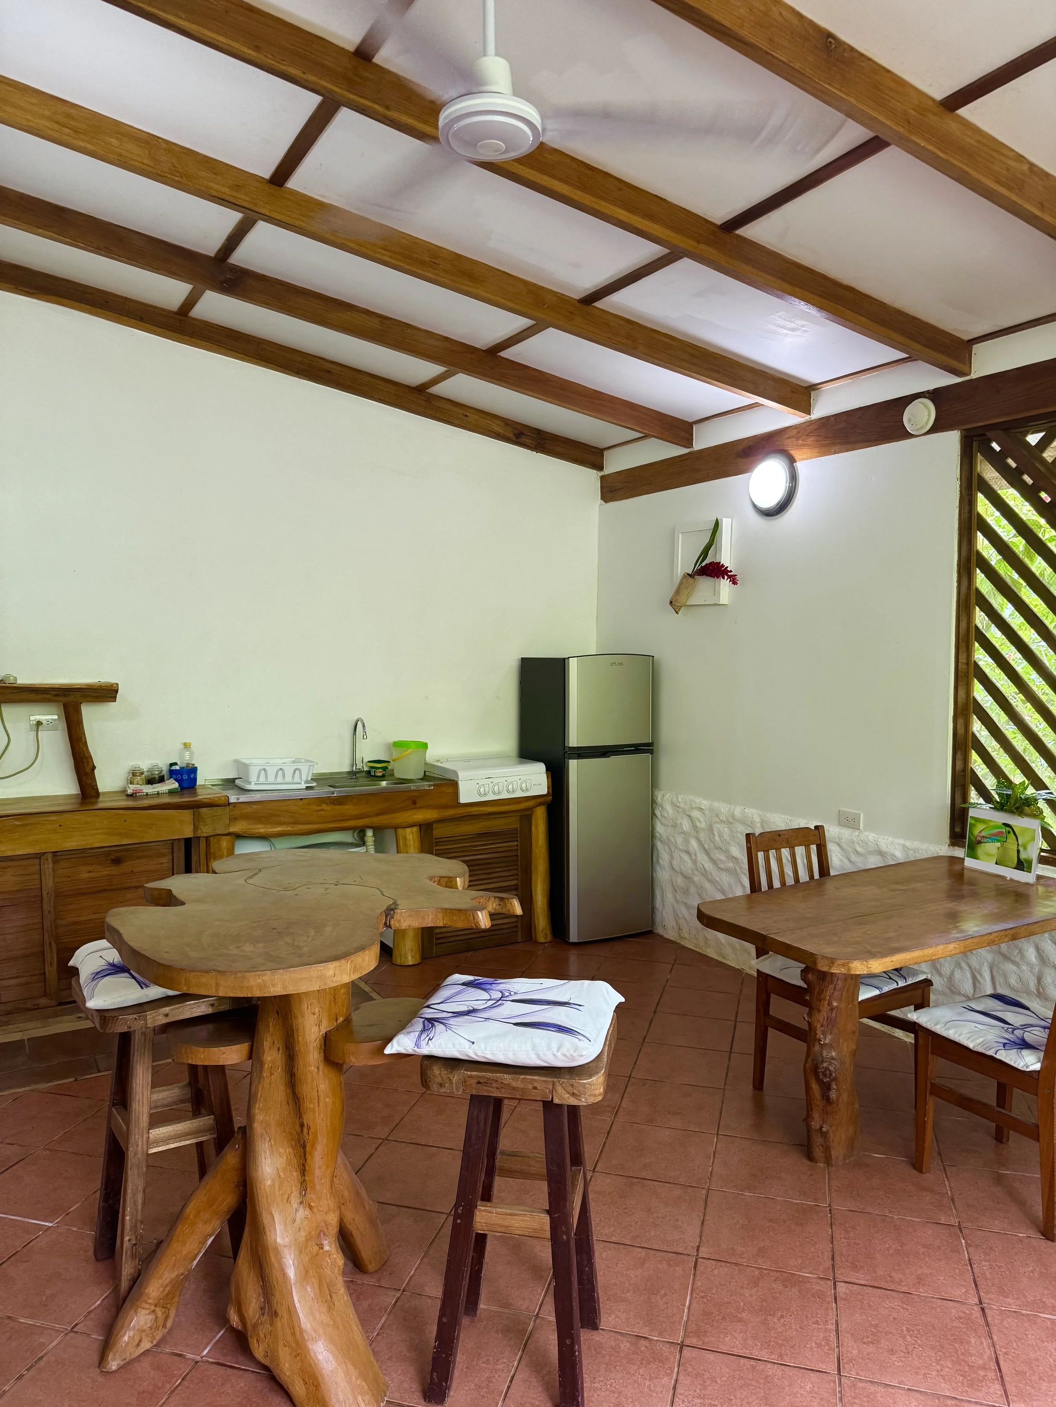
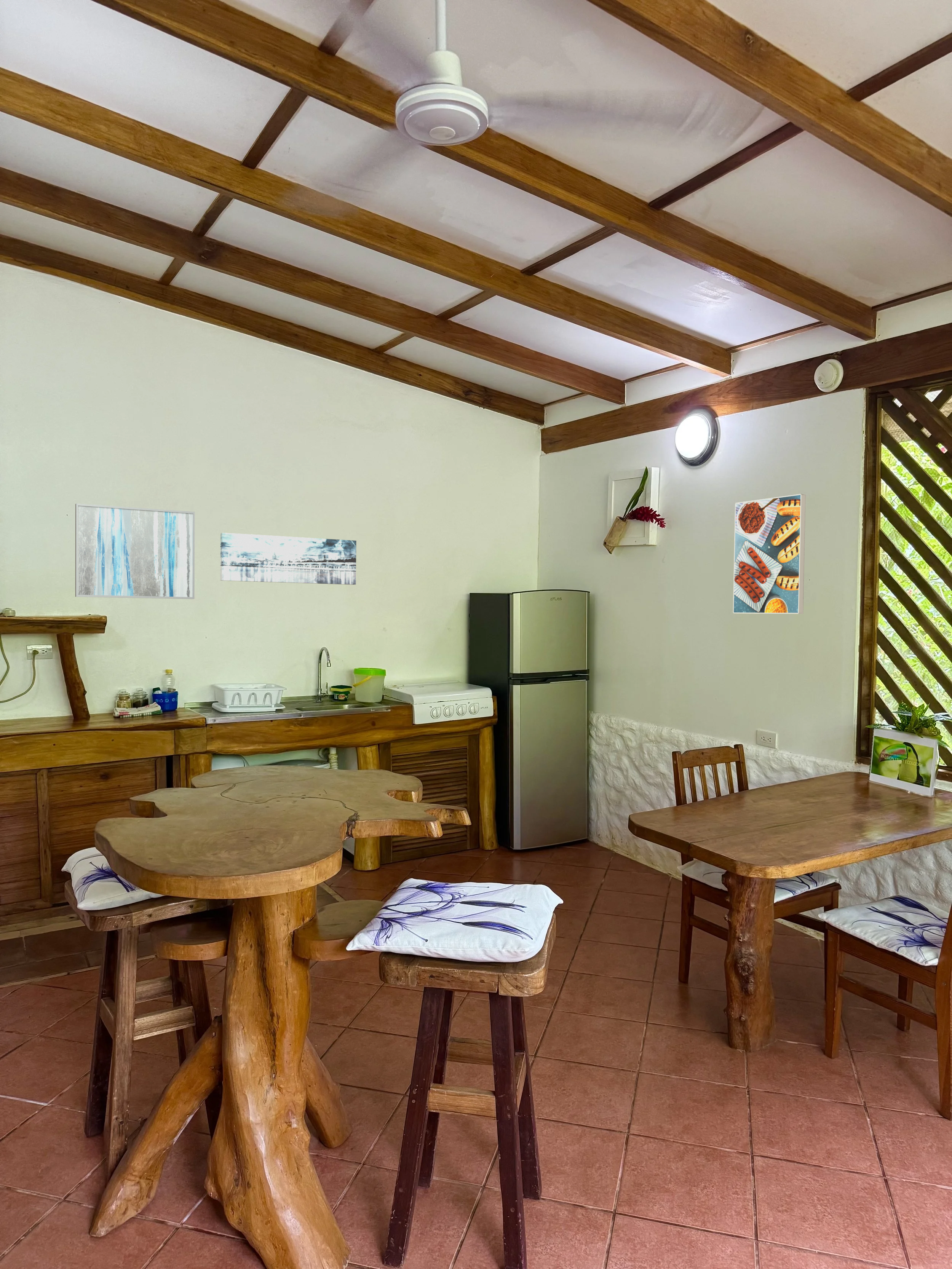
+ wall art (137, 553)
+ wall art (291, 560)
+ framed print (768, 556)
